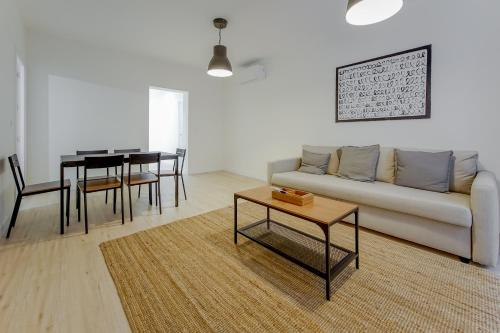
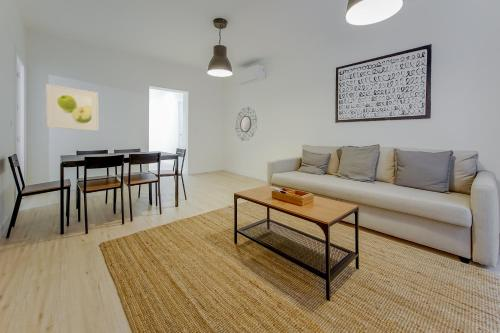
+ home mirror (245, 124)
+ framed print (73, 108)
